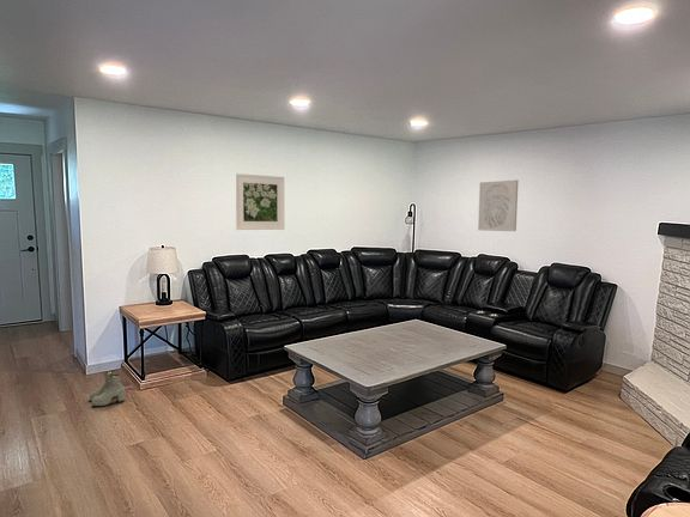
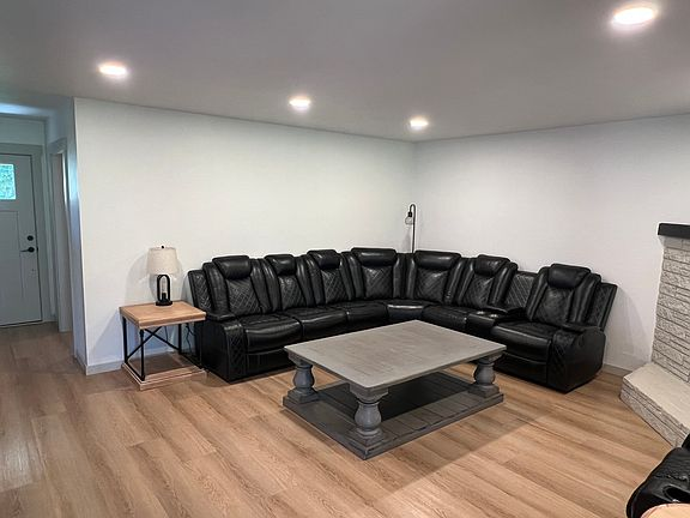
- wall art (497, 206)
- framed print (260, 202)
- boots (107, 387)
